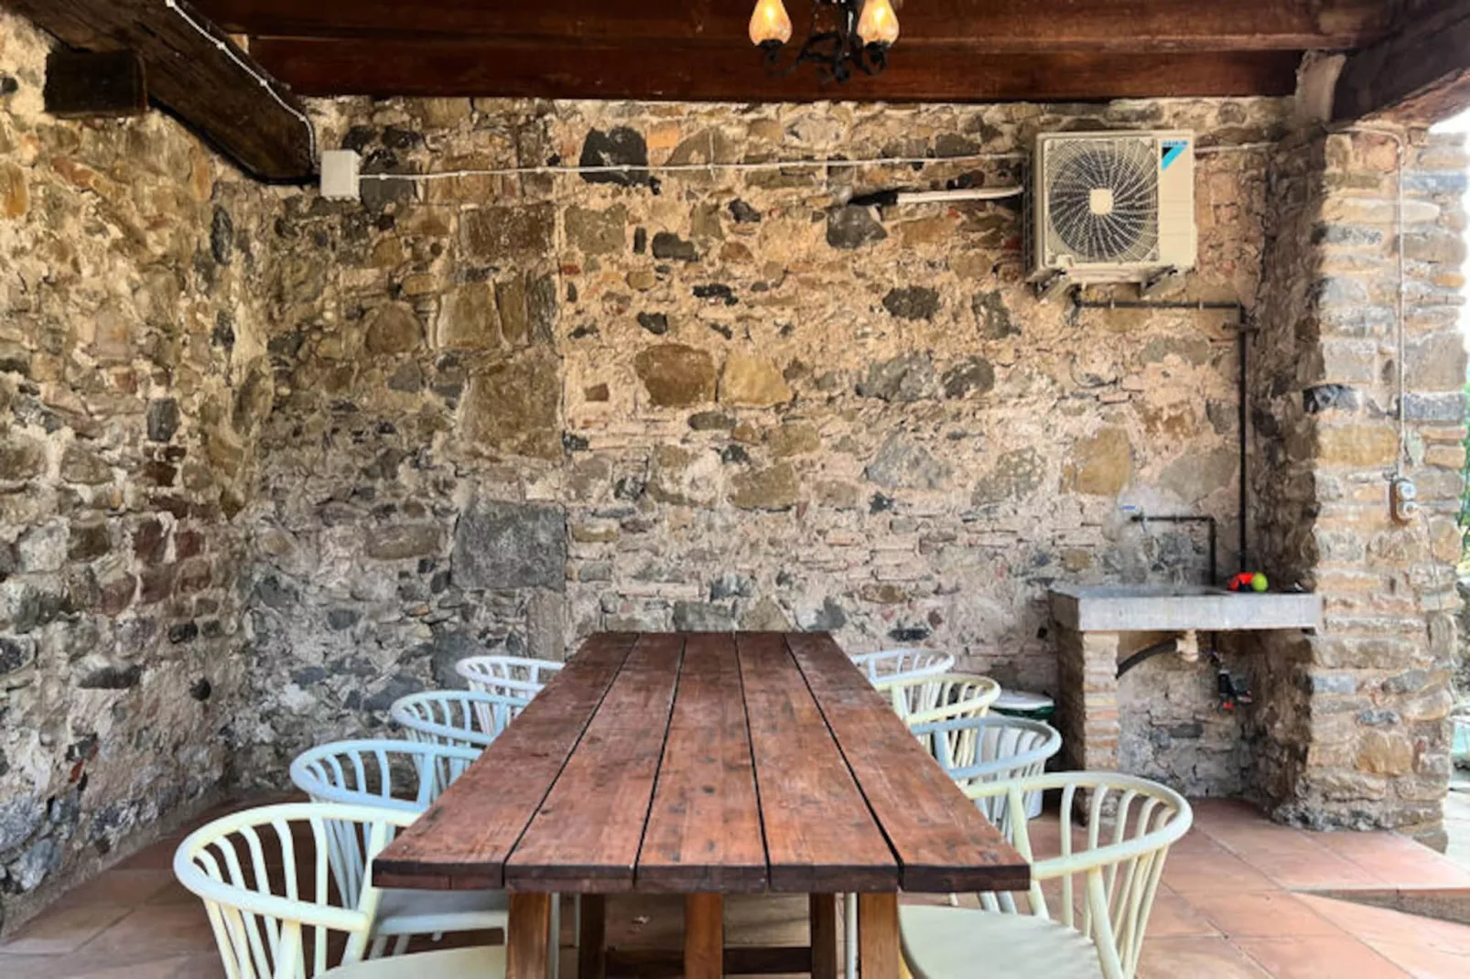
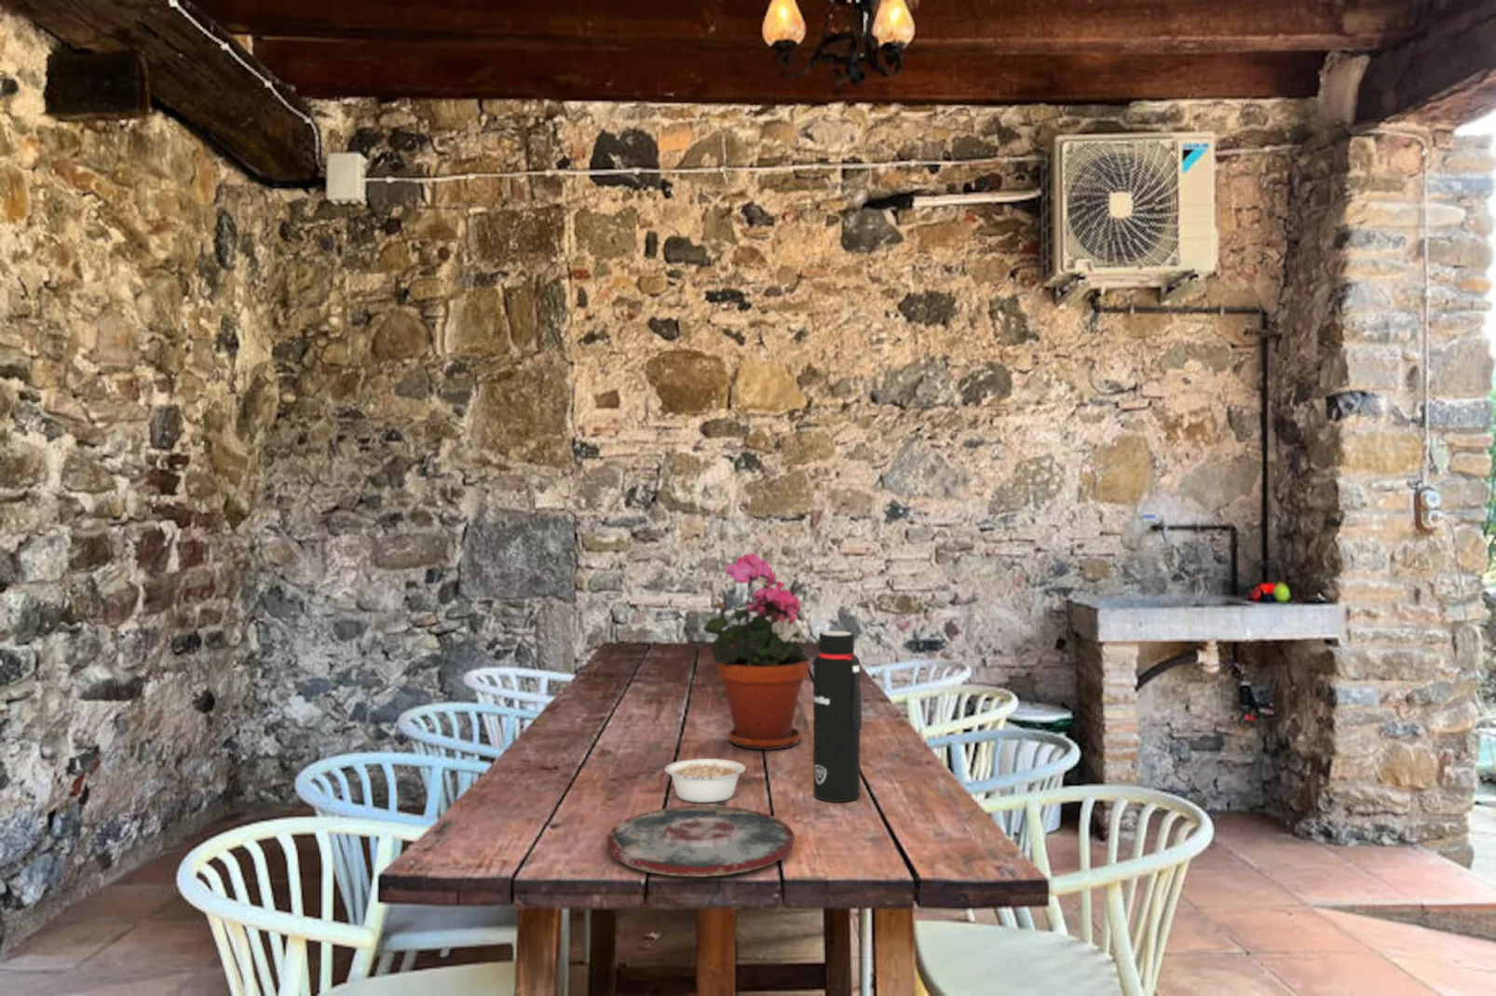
+ plate (701, 838)
+ potted plant (760, 648)
+ legume (707, 778)
+ water bottle (840, 715)
